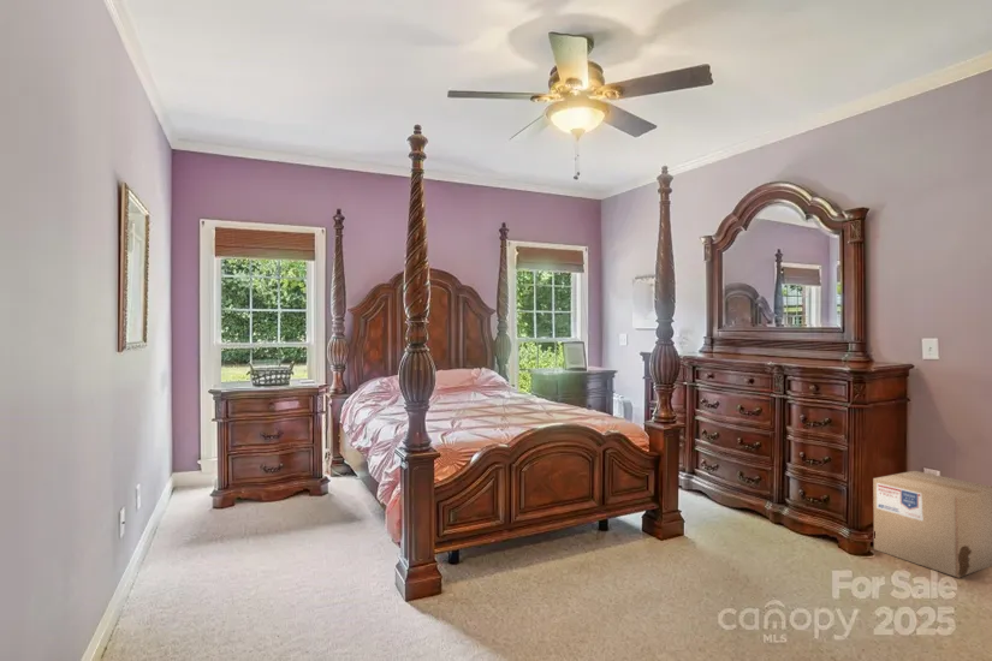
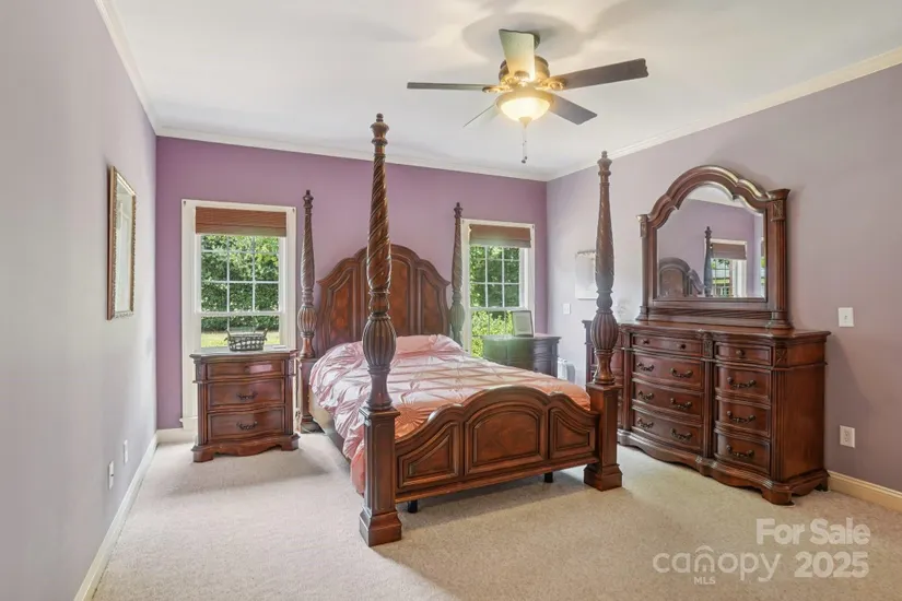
- cardboard box (934, 519)
